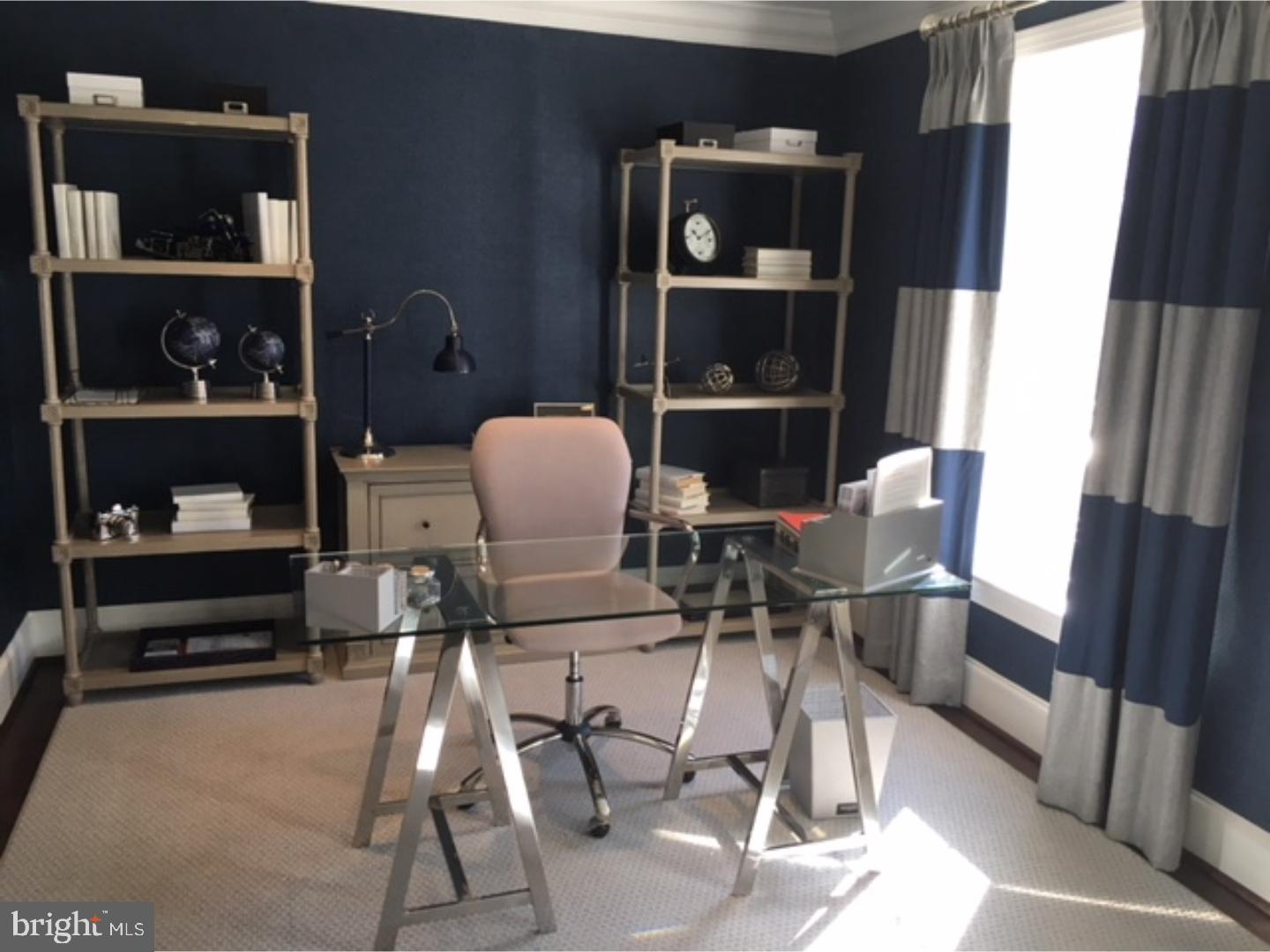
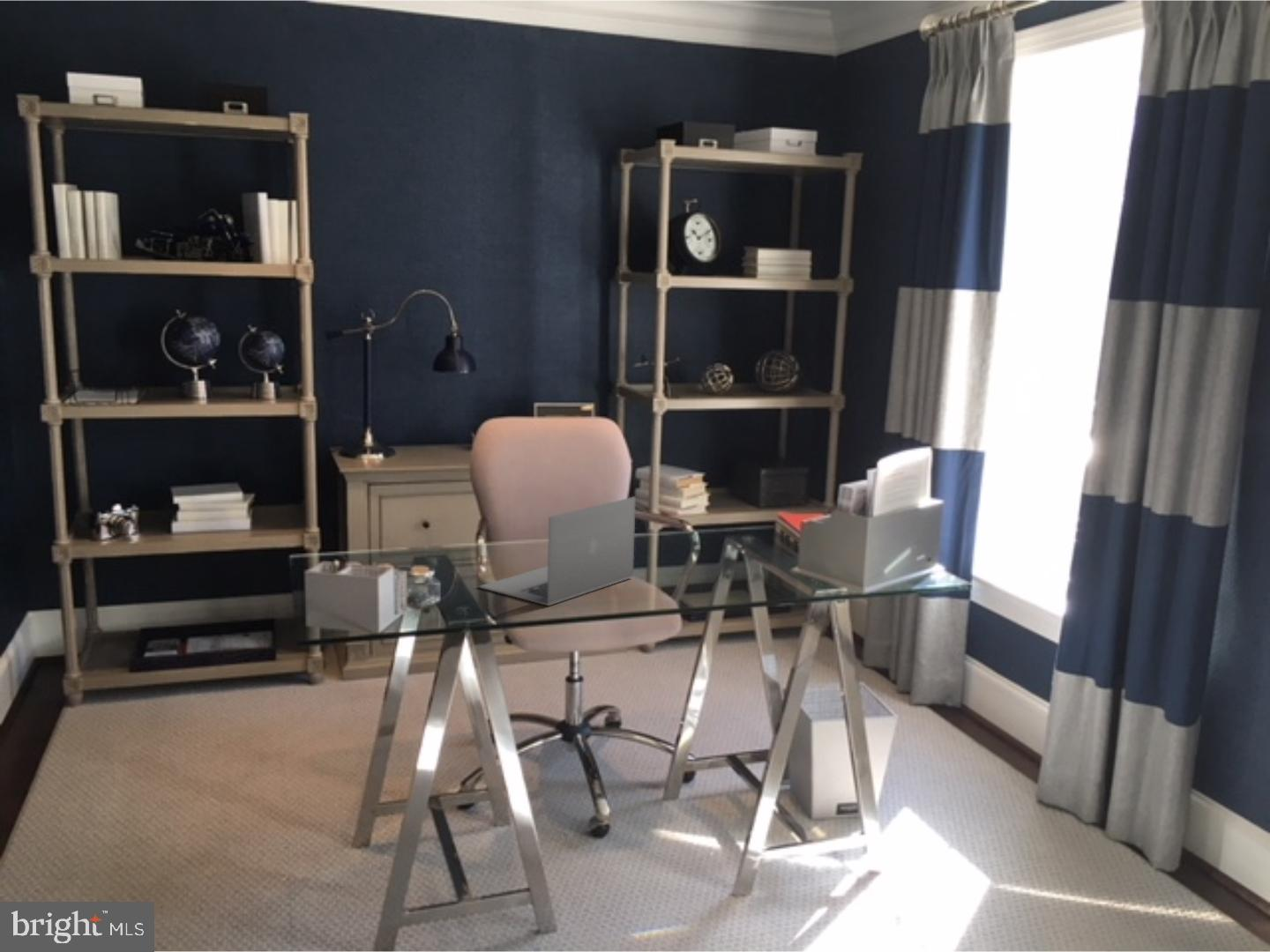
+ laptop (558, 541)
